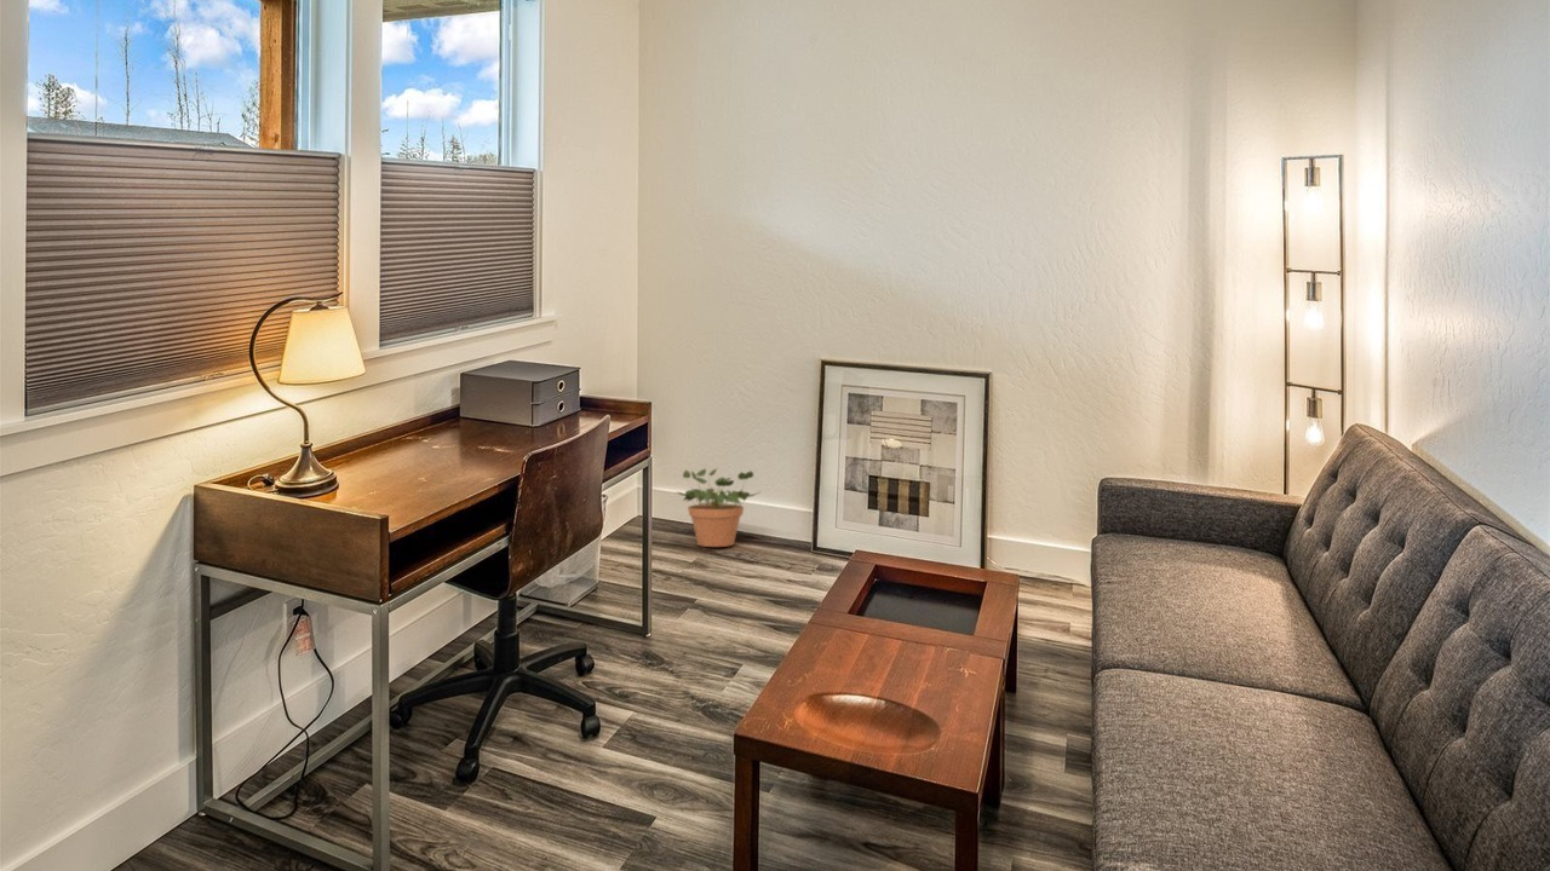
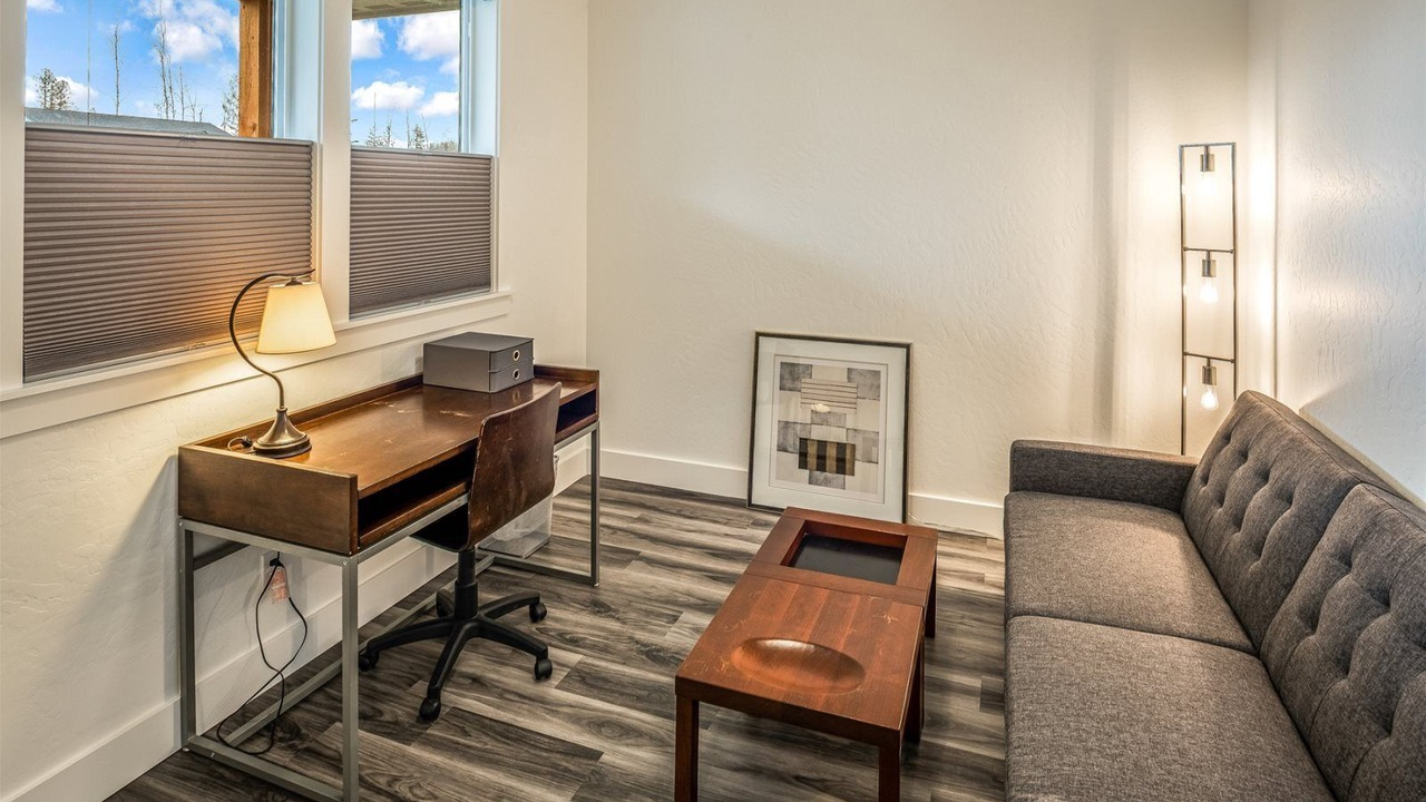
- potted plant (722, 507)
